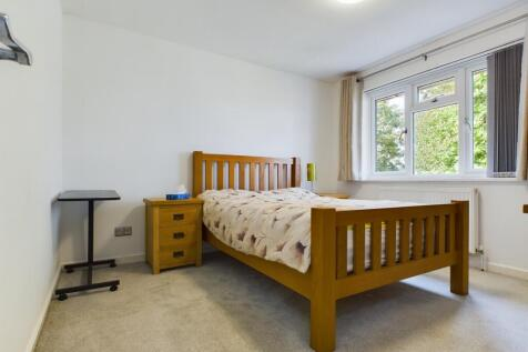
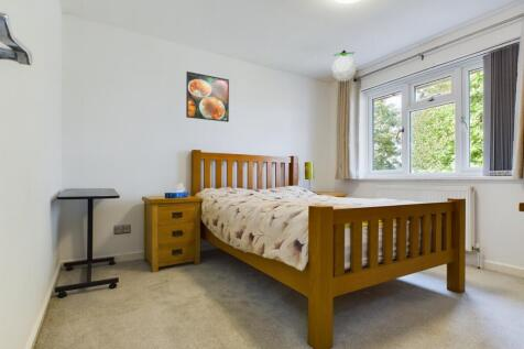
+ ceiling light (343, 65)
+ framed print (208, 97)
